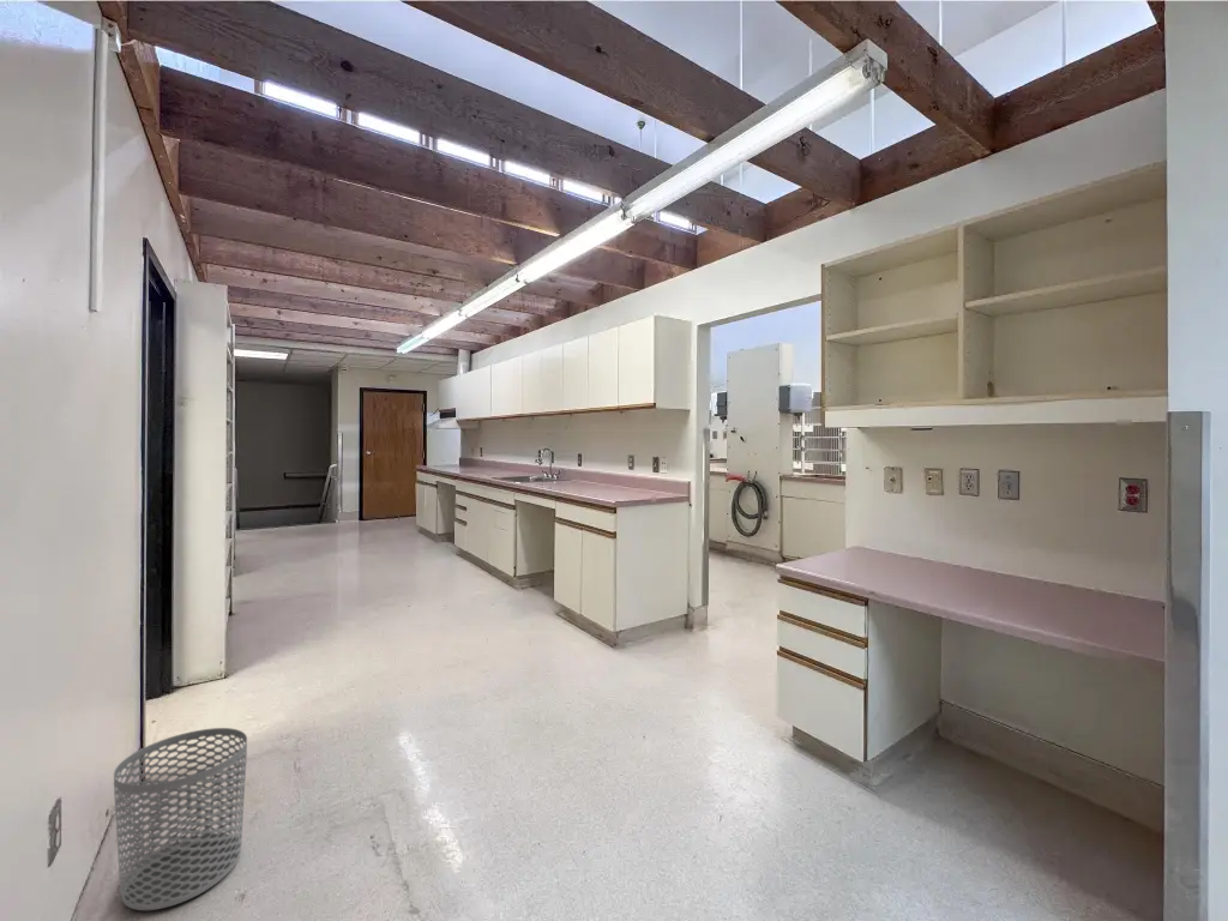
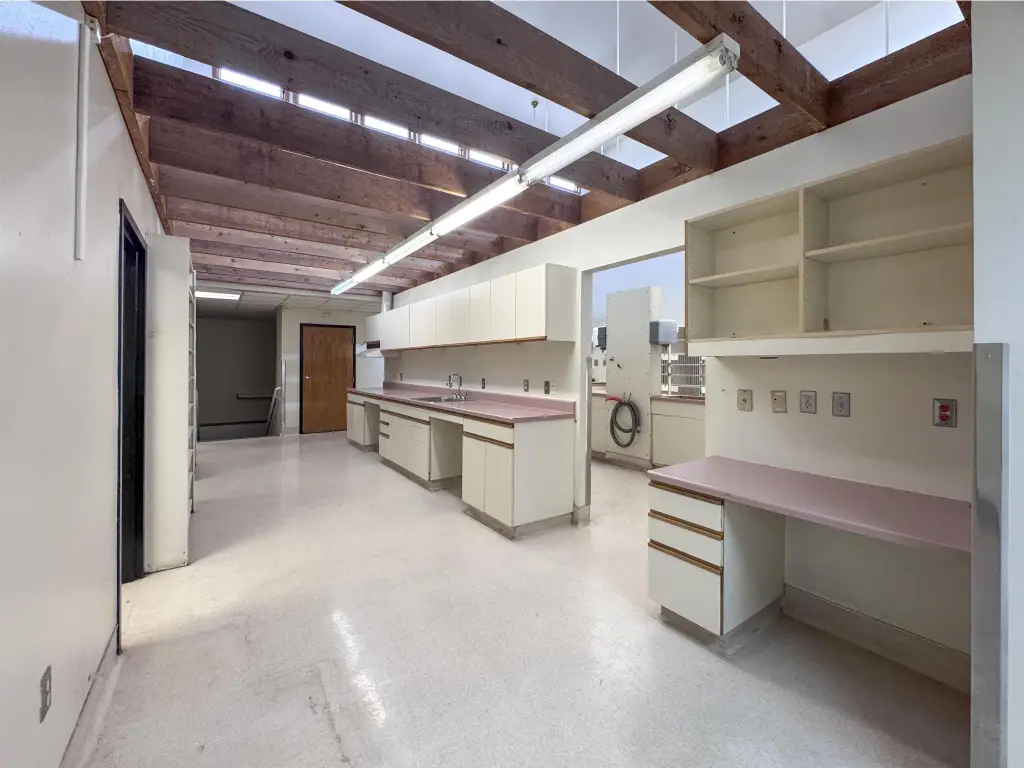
- waste bin (183, 813)
